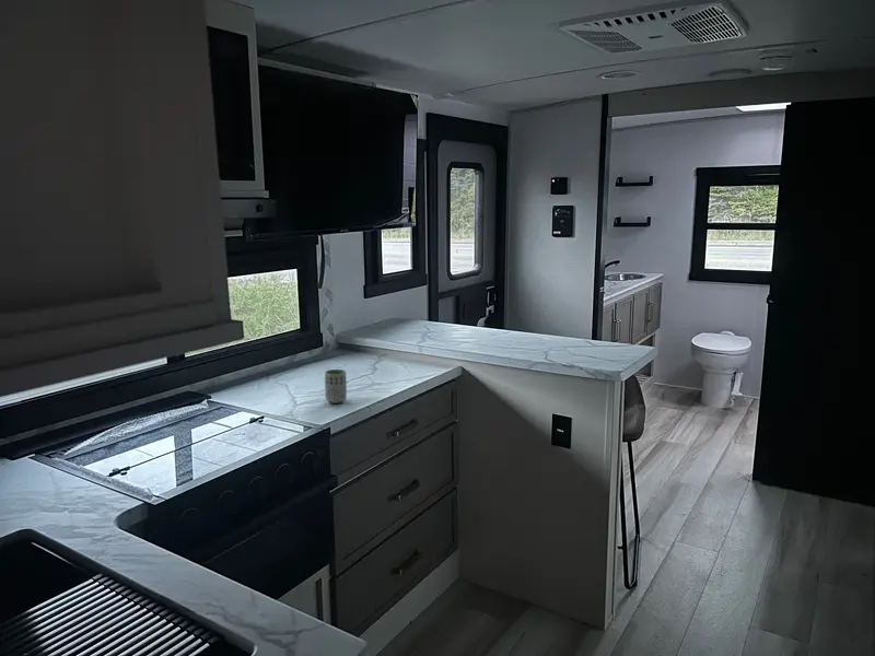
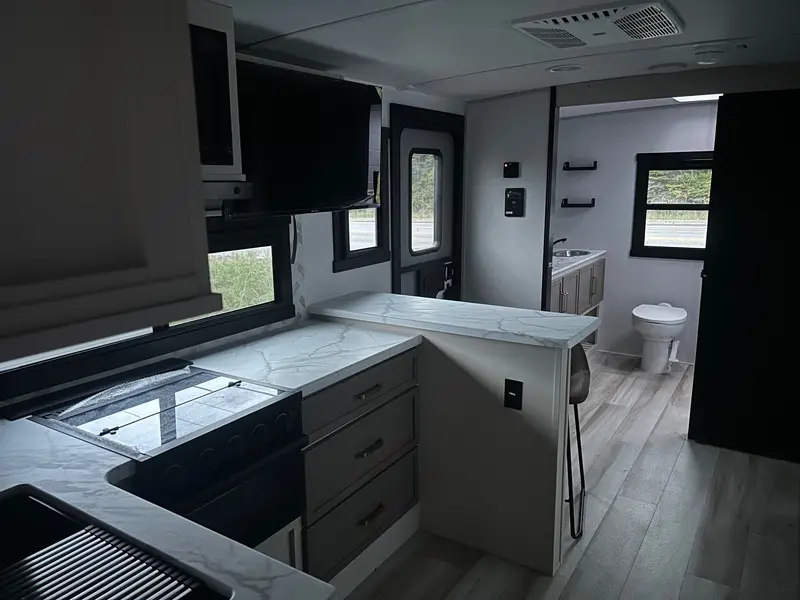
- cup (336, 386)
